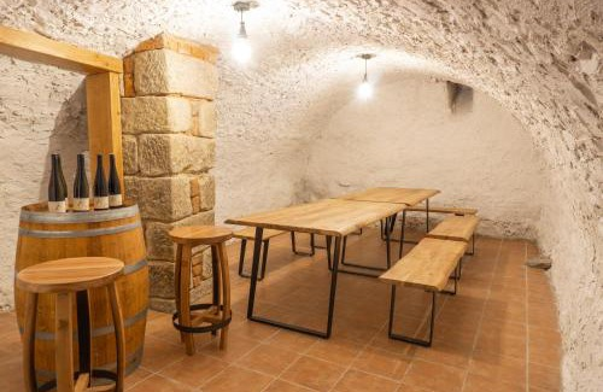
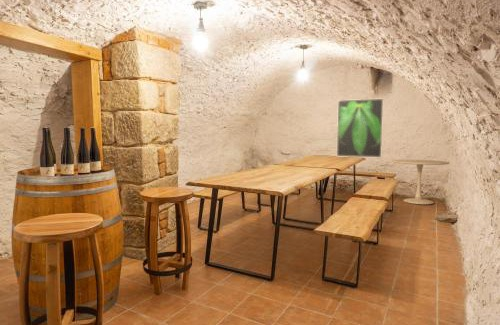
+ pedestal table (419, 181)
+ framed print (359, 128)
